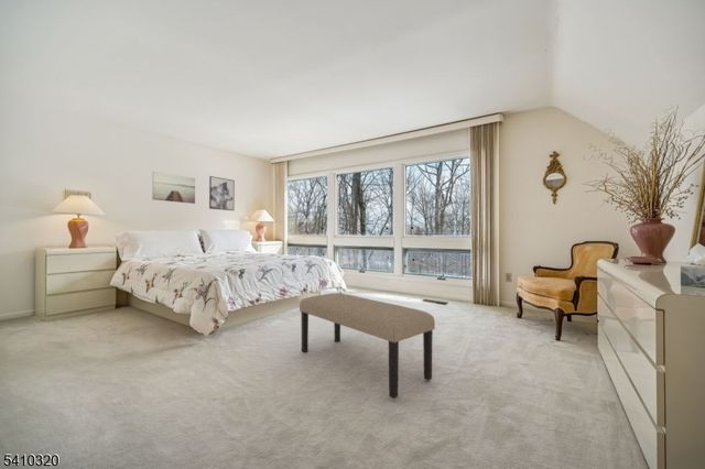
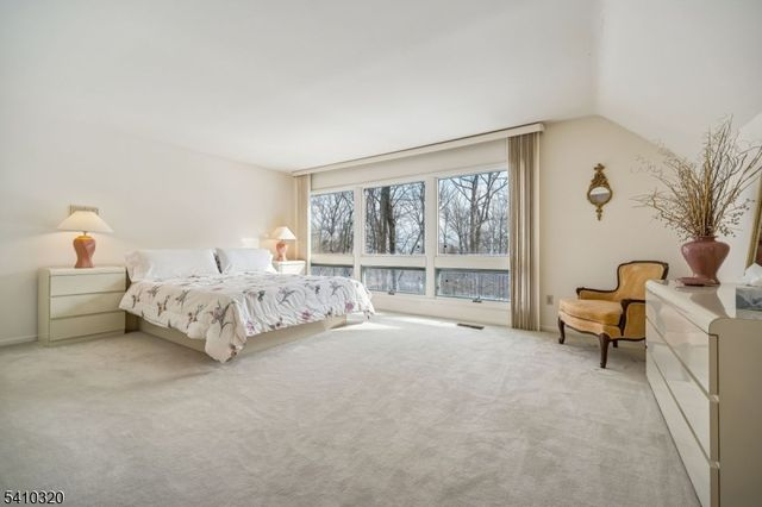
- bench (359, 330)
- wall art (174, 188)
- wall art (221, 194)
